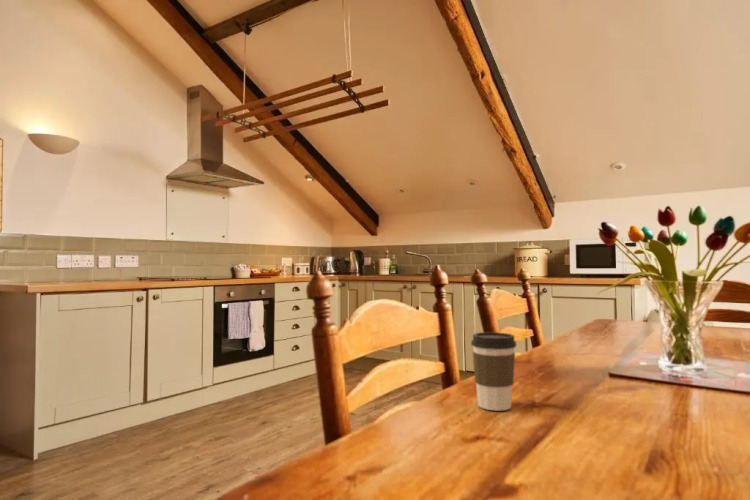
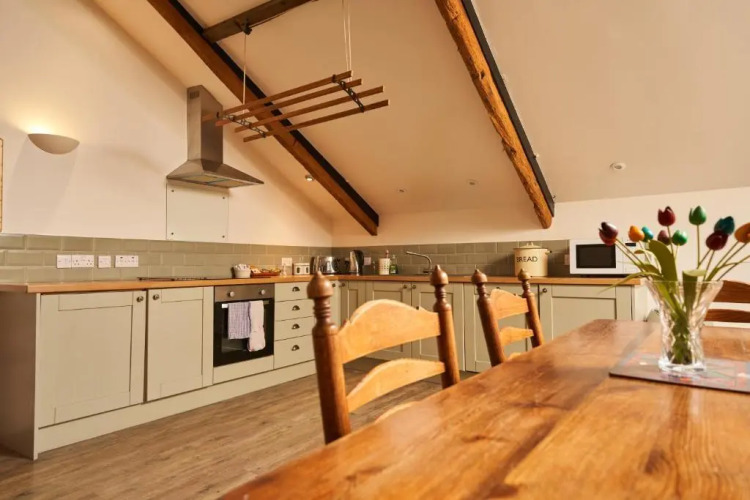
- coffee cup (494, 370)
